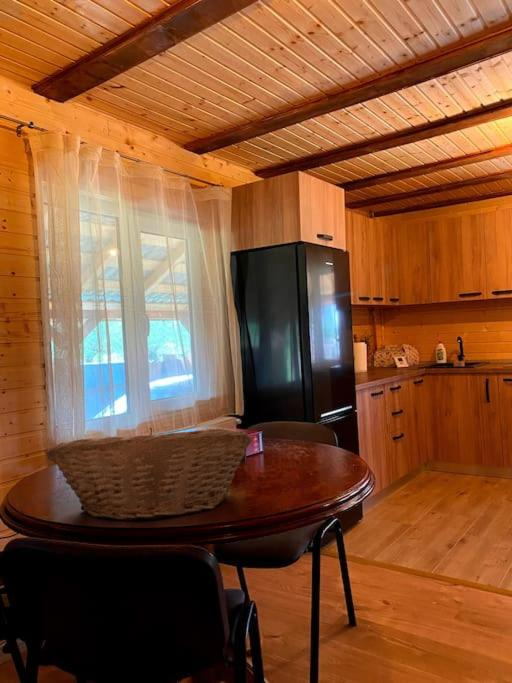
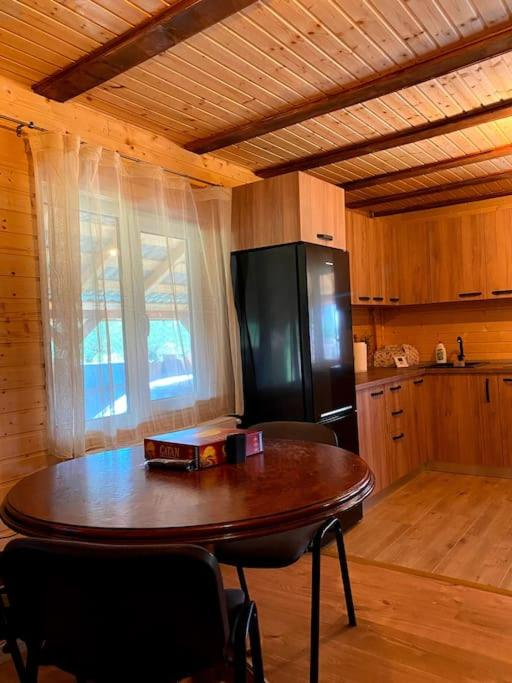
- fruit basket (153, 463)
